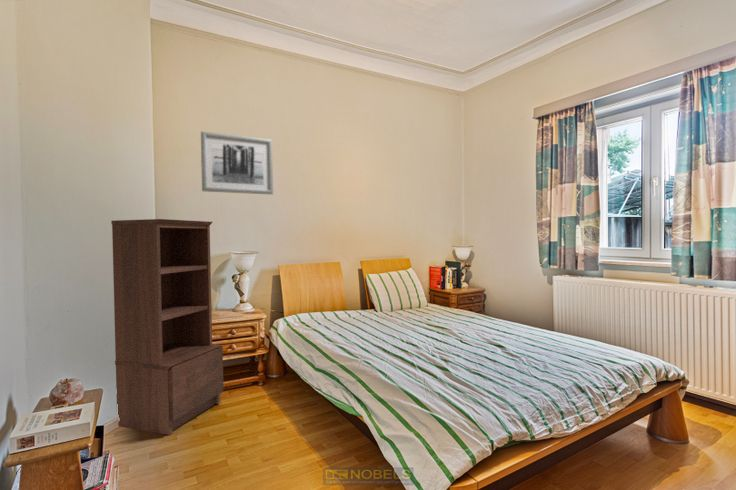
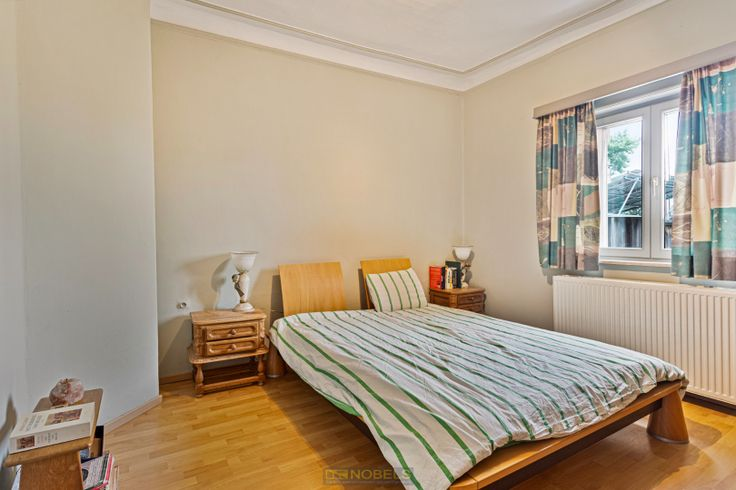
- wall art (238, 164)
- shelving unit (171, 318)
